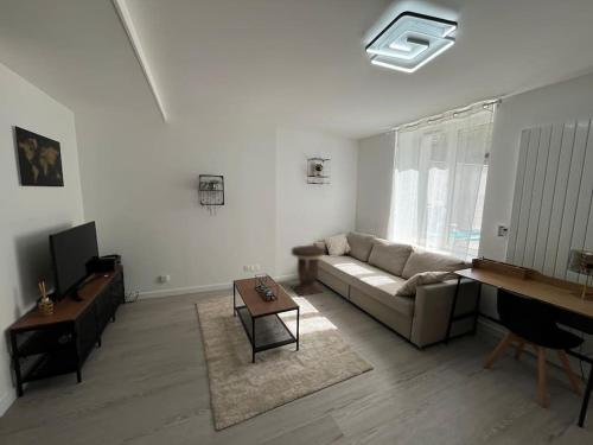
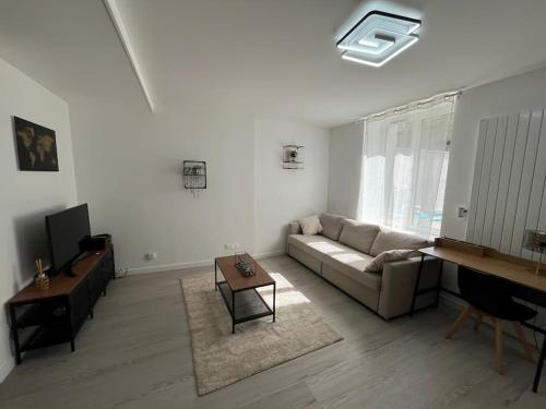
- side table (307, 269)
